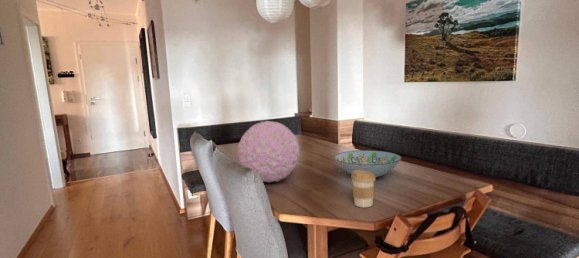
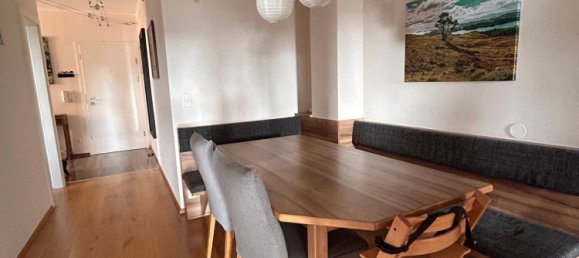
- decorative bowl (367, 166)
- decorative orb (268, 151)
- coffee cup (363, 188)
